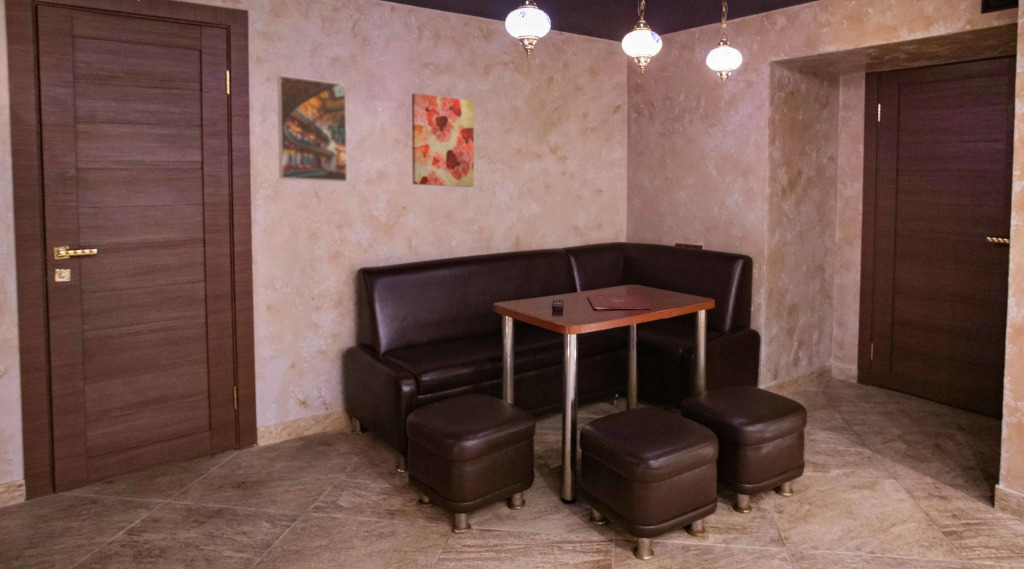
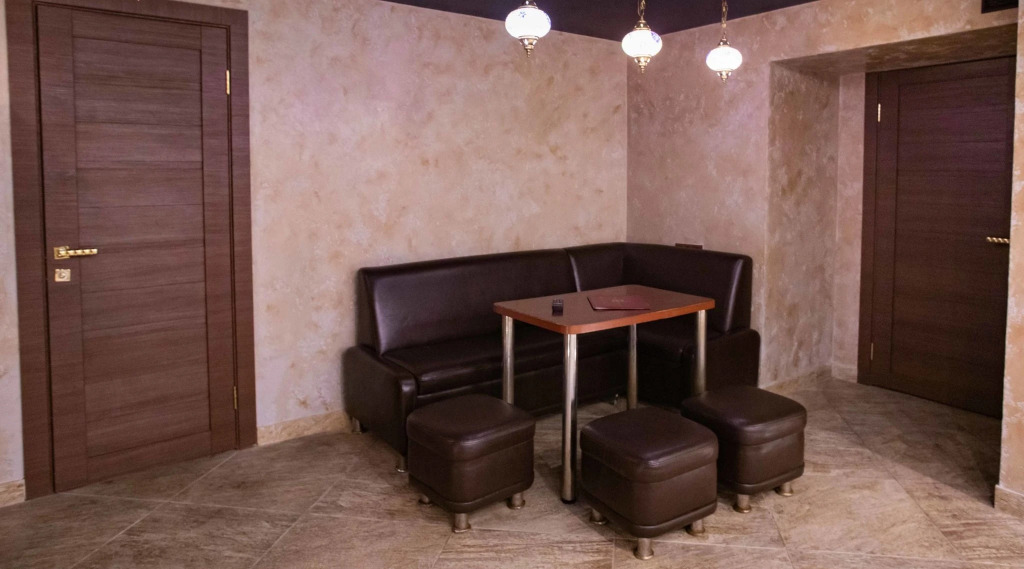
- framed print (313, 130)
- wall art (443, 141)
